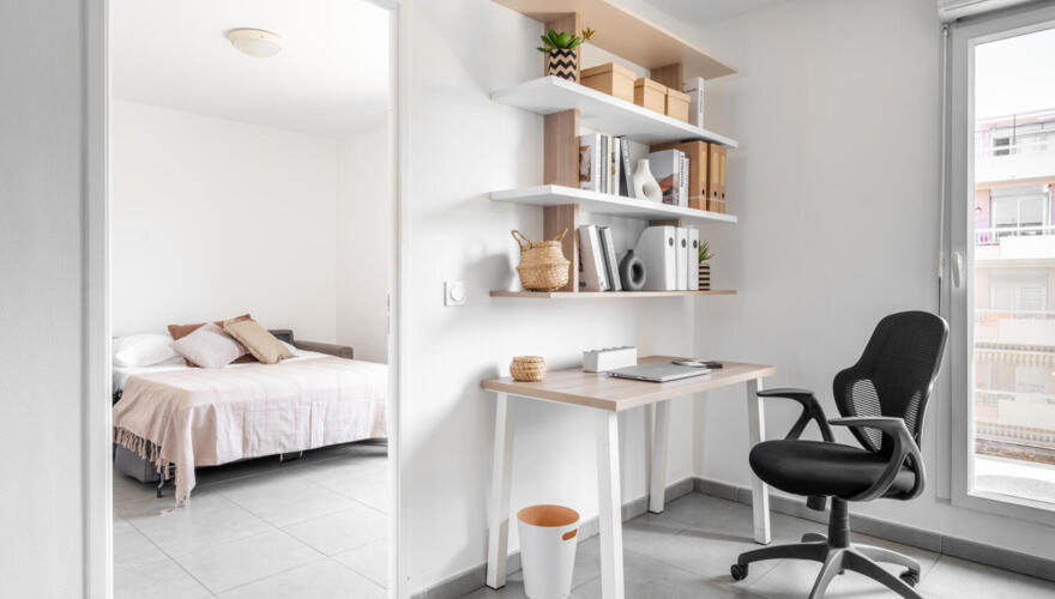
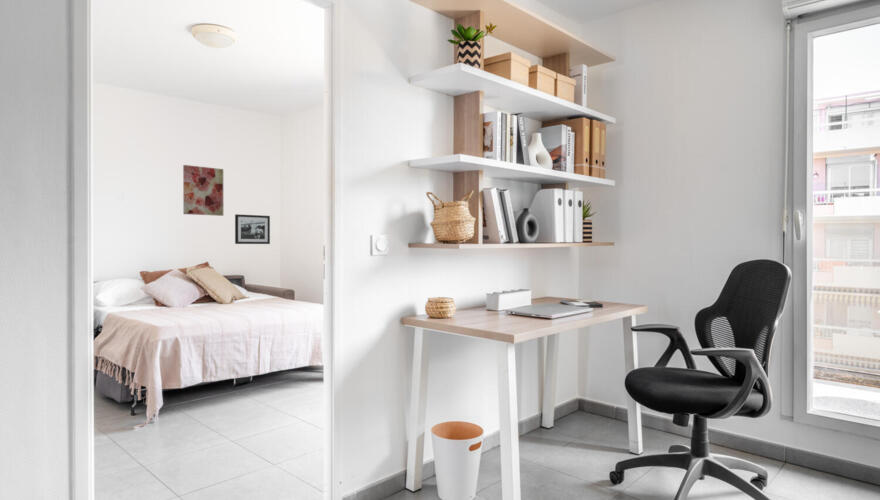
+ picture frame (252, 229)
+ wall art (203, 191)
